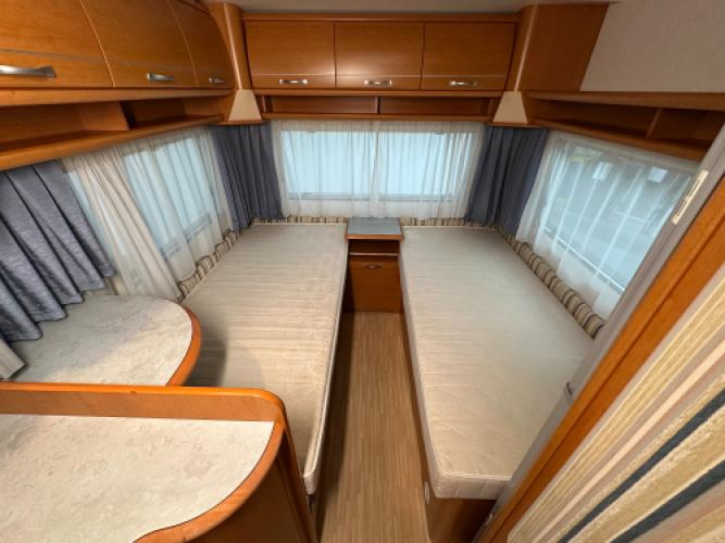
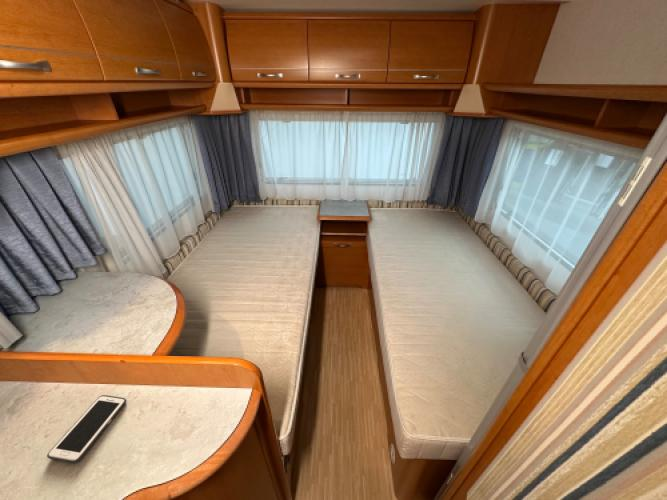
+ cell phone (90, 425)
